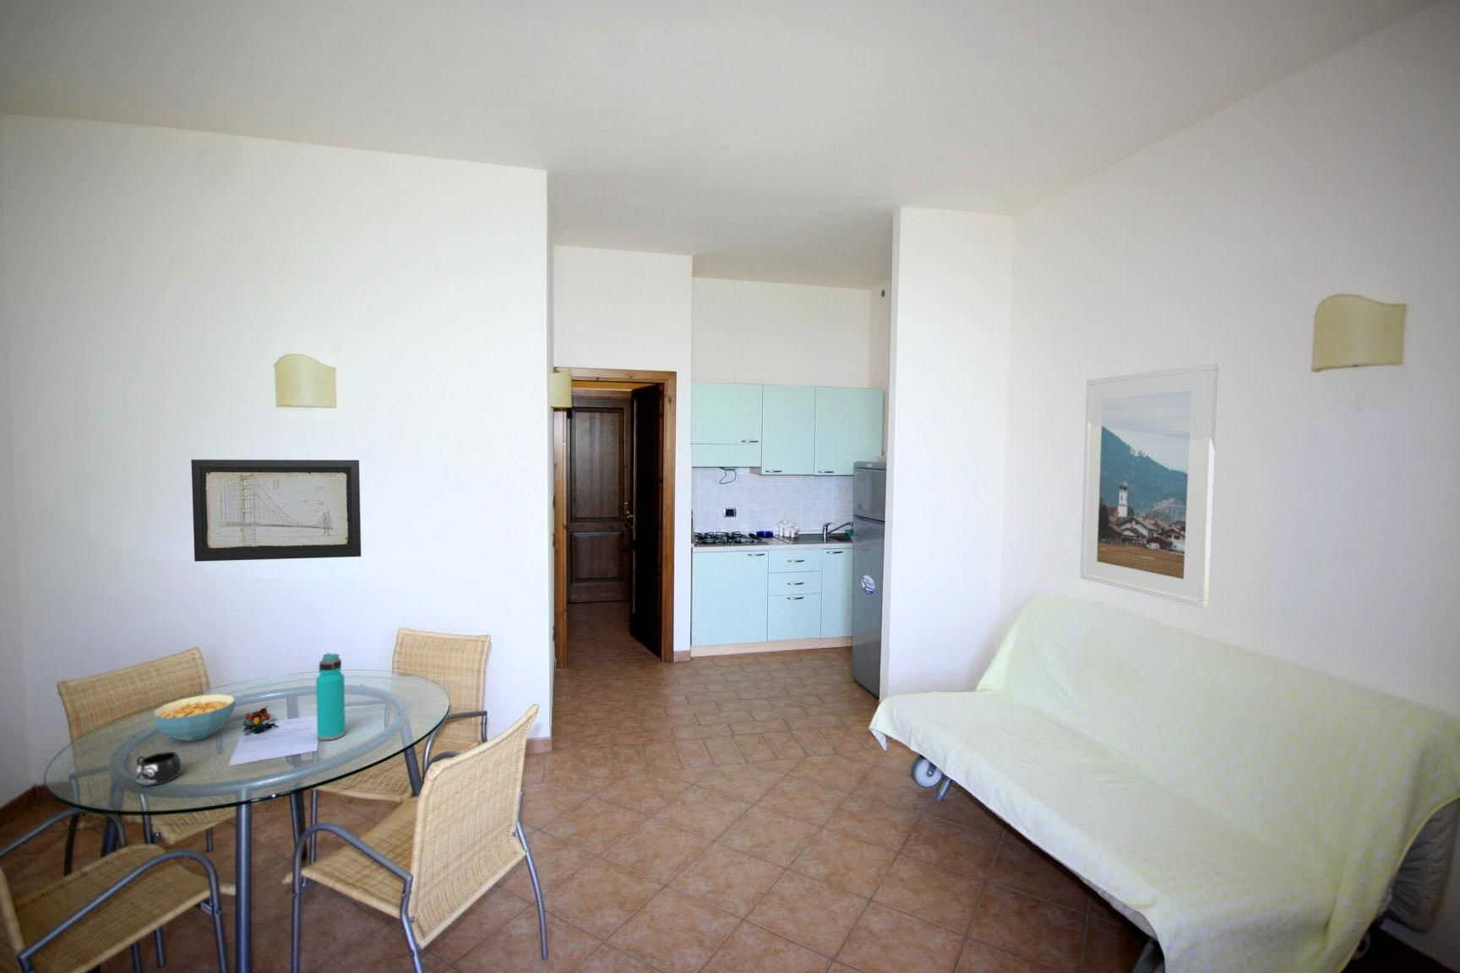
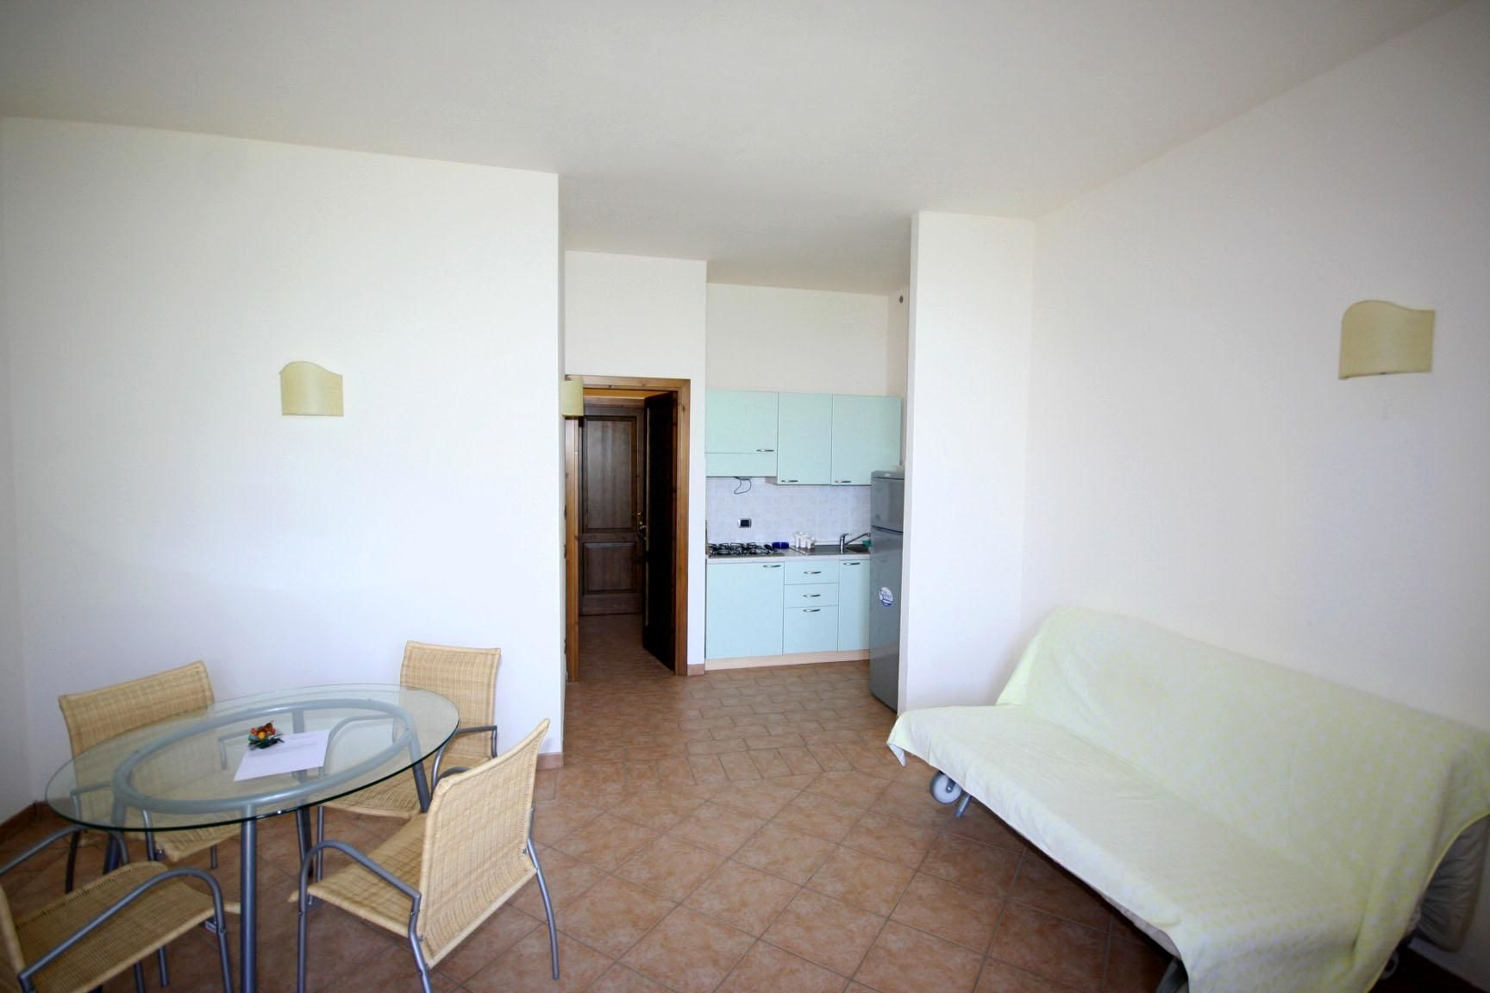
- mug (155, 767)
- water bottle (330, 694)
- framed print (1141, 482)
- cereal bowl (196, 721)
- wall art (279, 509)
